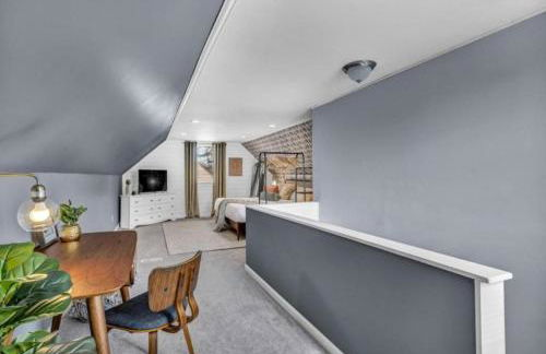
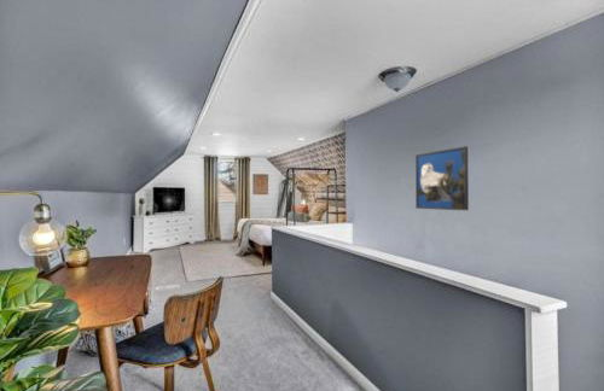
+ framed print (439, 180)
